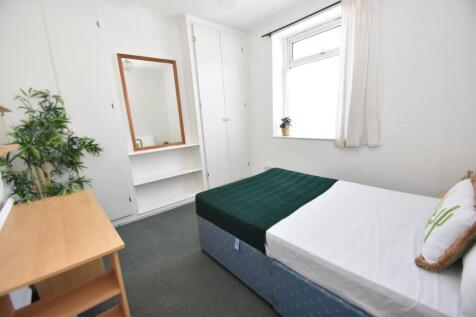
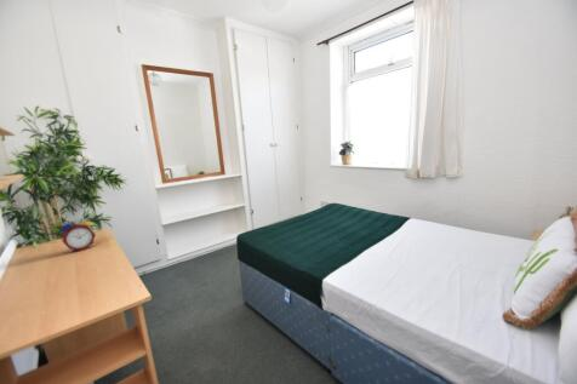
+ alarm clock (78, 231)
